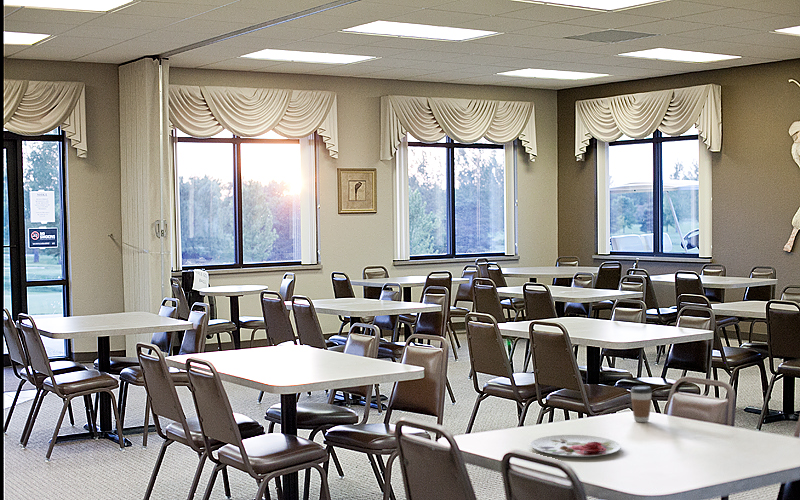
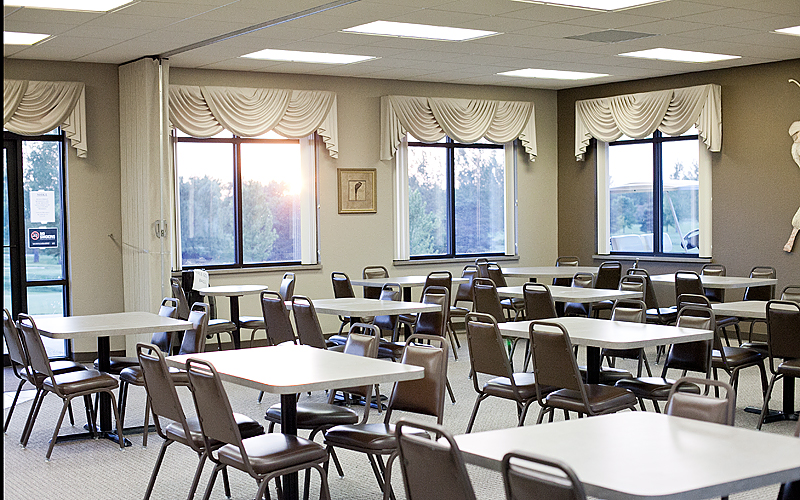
- coffee cup (641, 403)
- plate (575, 444)
